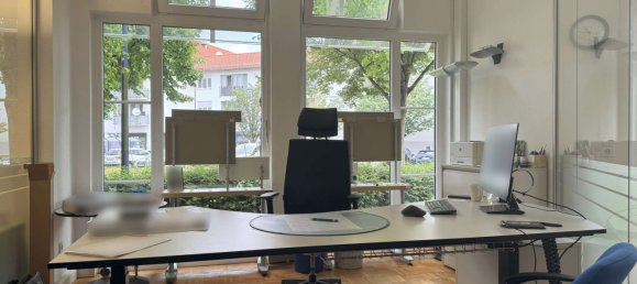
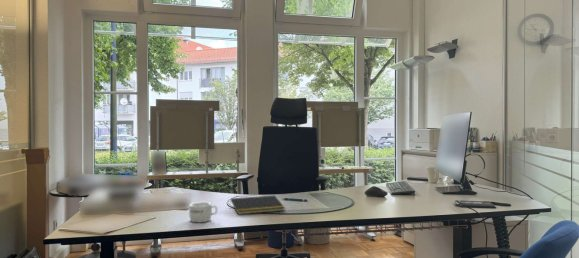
+ notepad (257, 204)
+ mug (203, 211)
